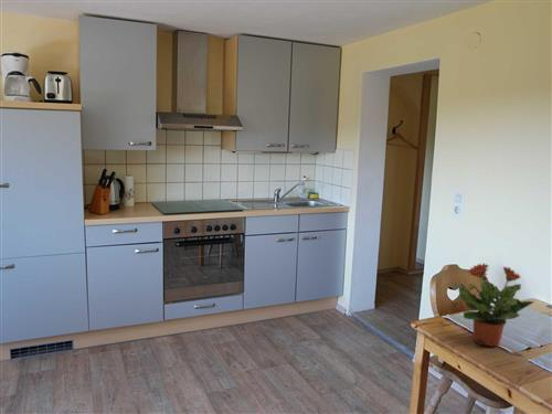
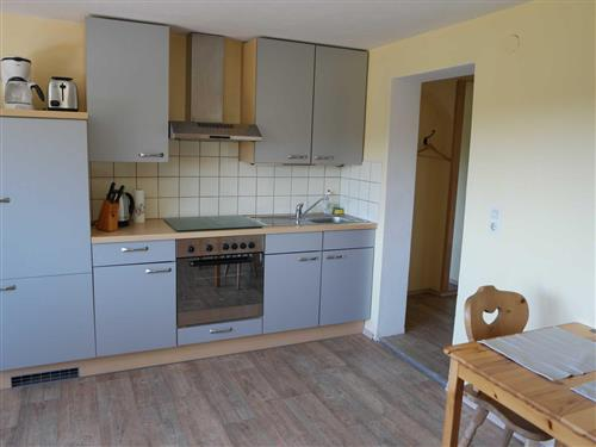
- potted plant (491, 302)
